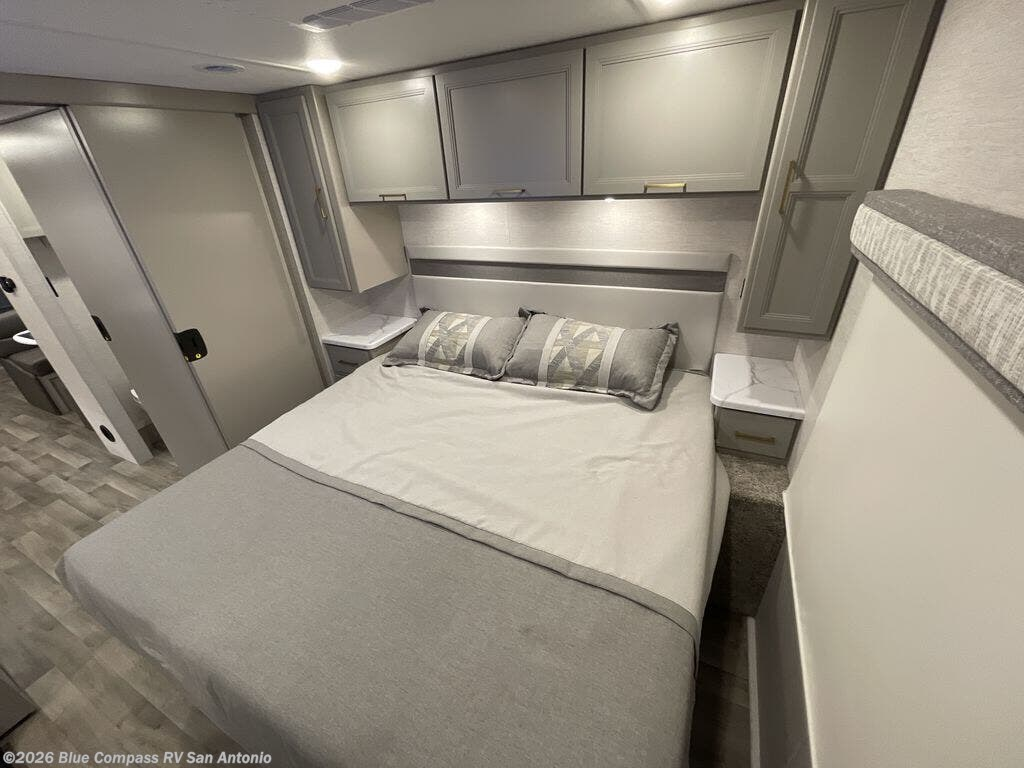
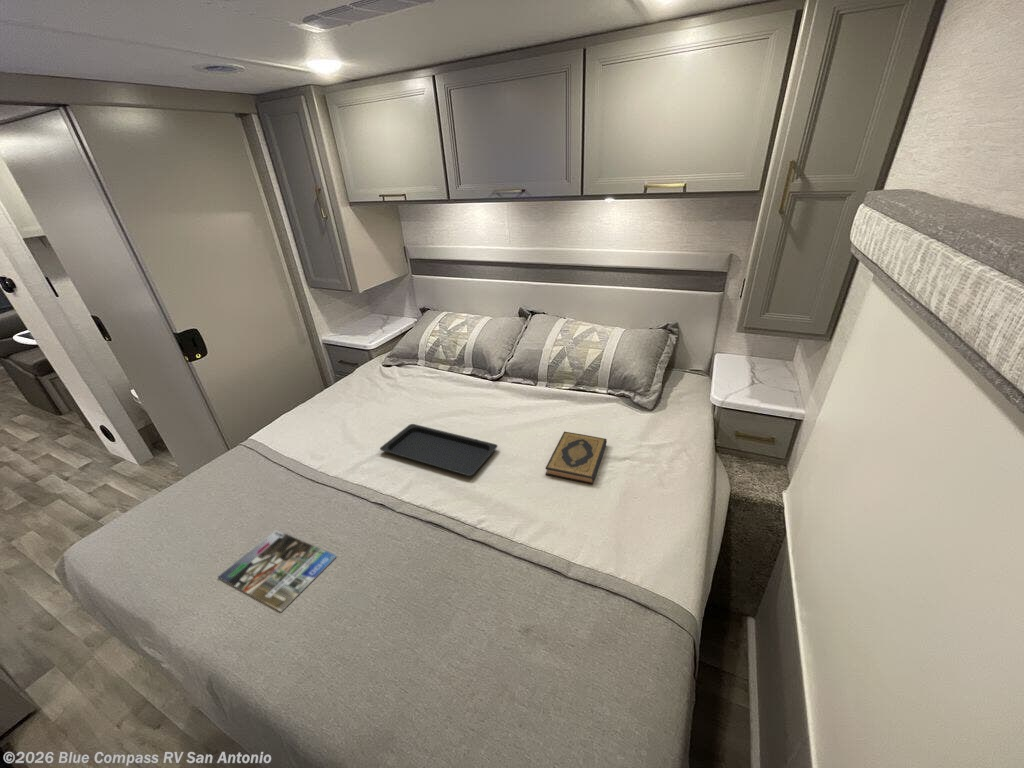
+ hardback book (577, 455)
+ serving tray (438, 449)
+ magazine (278, 566)
